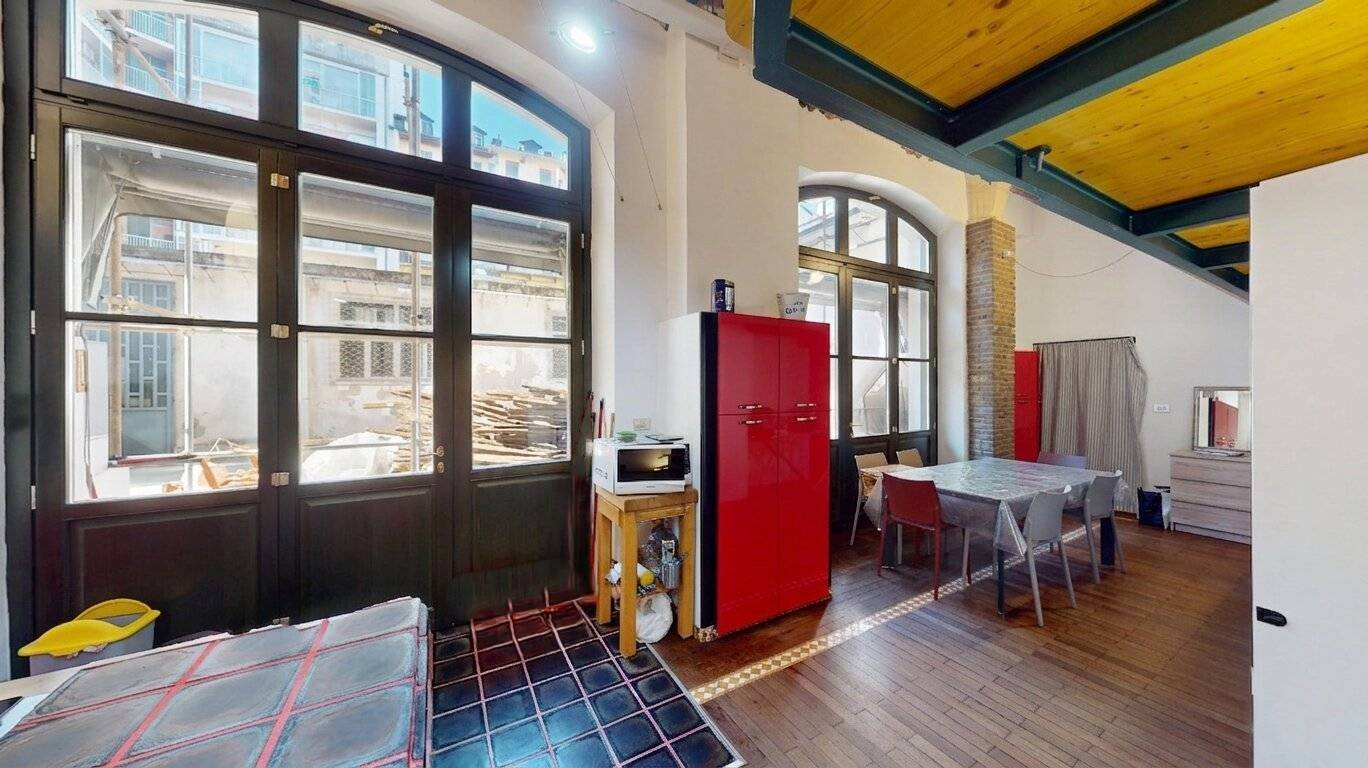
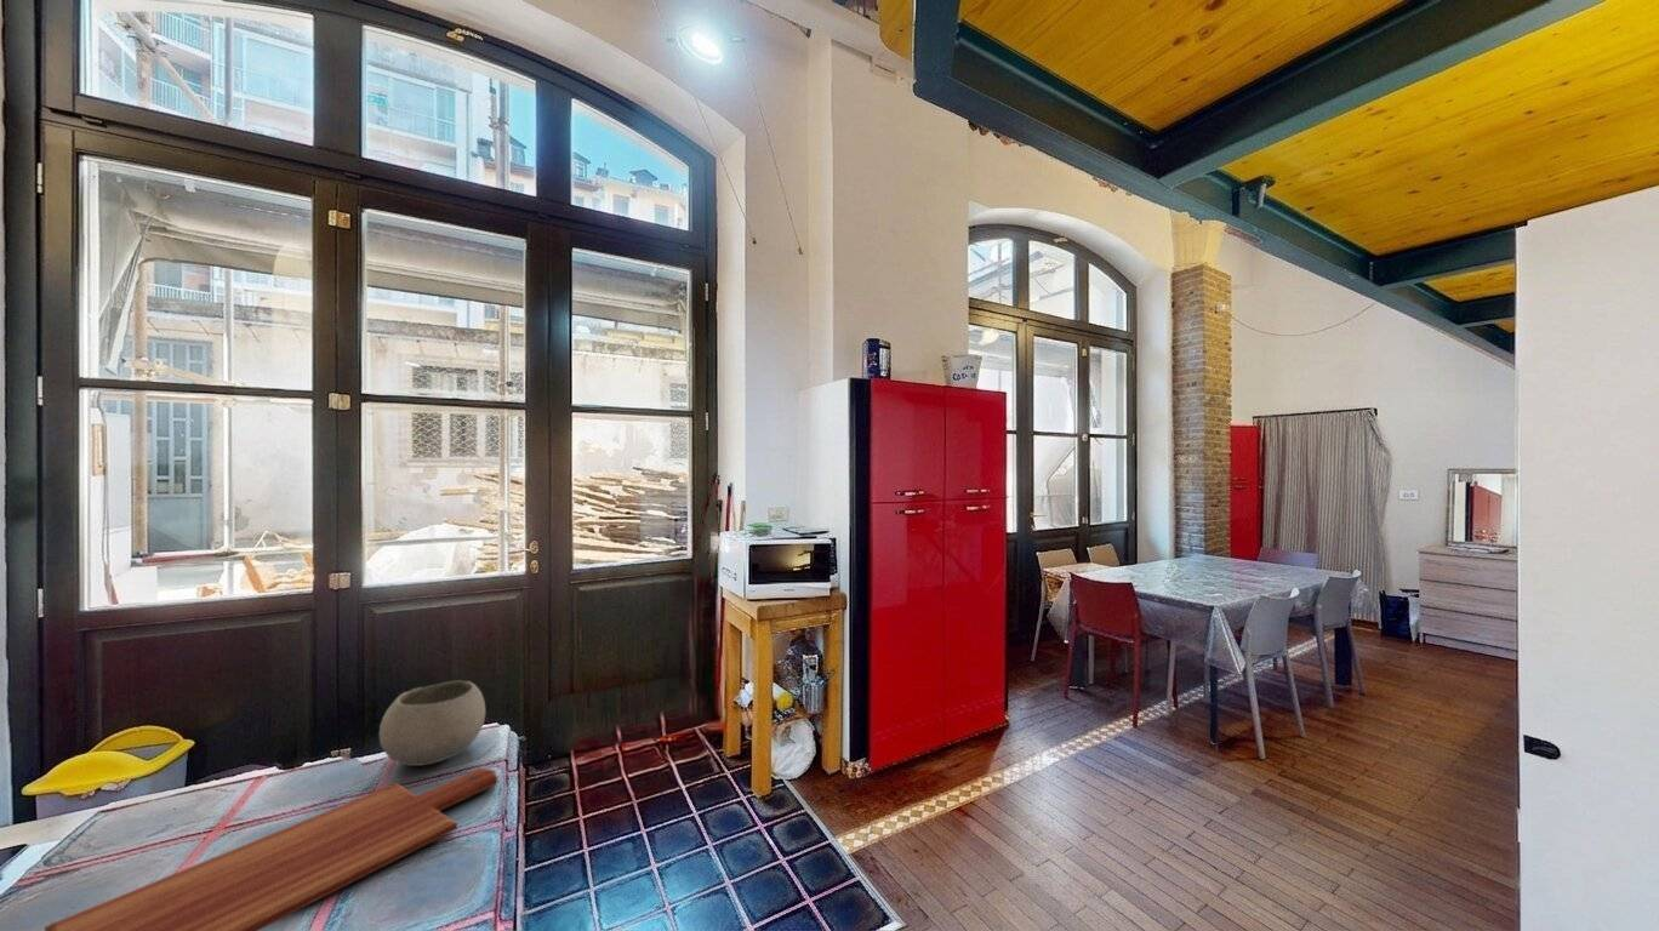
+ bowl (434, 724)
+ cutting board (289, 866)
